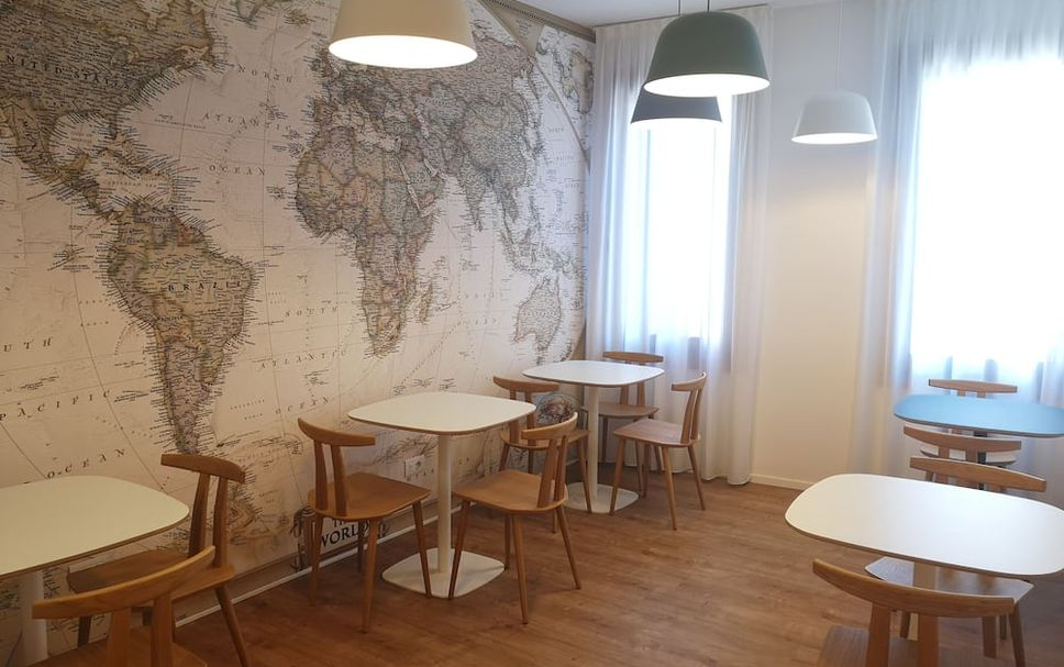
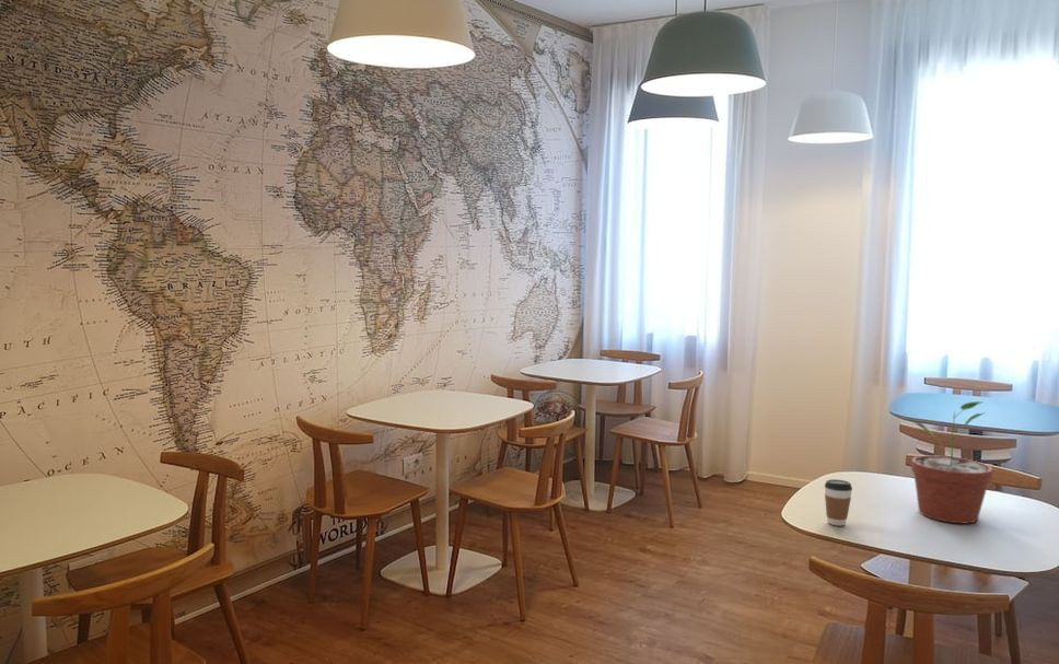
+ potted plant (951, 455)
+ coffee cup (837, 502)
